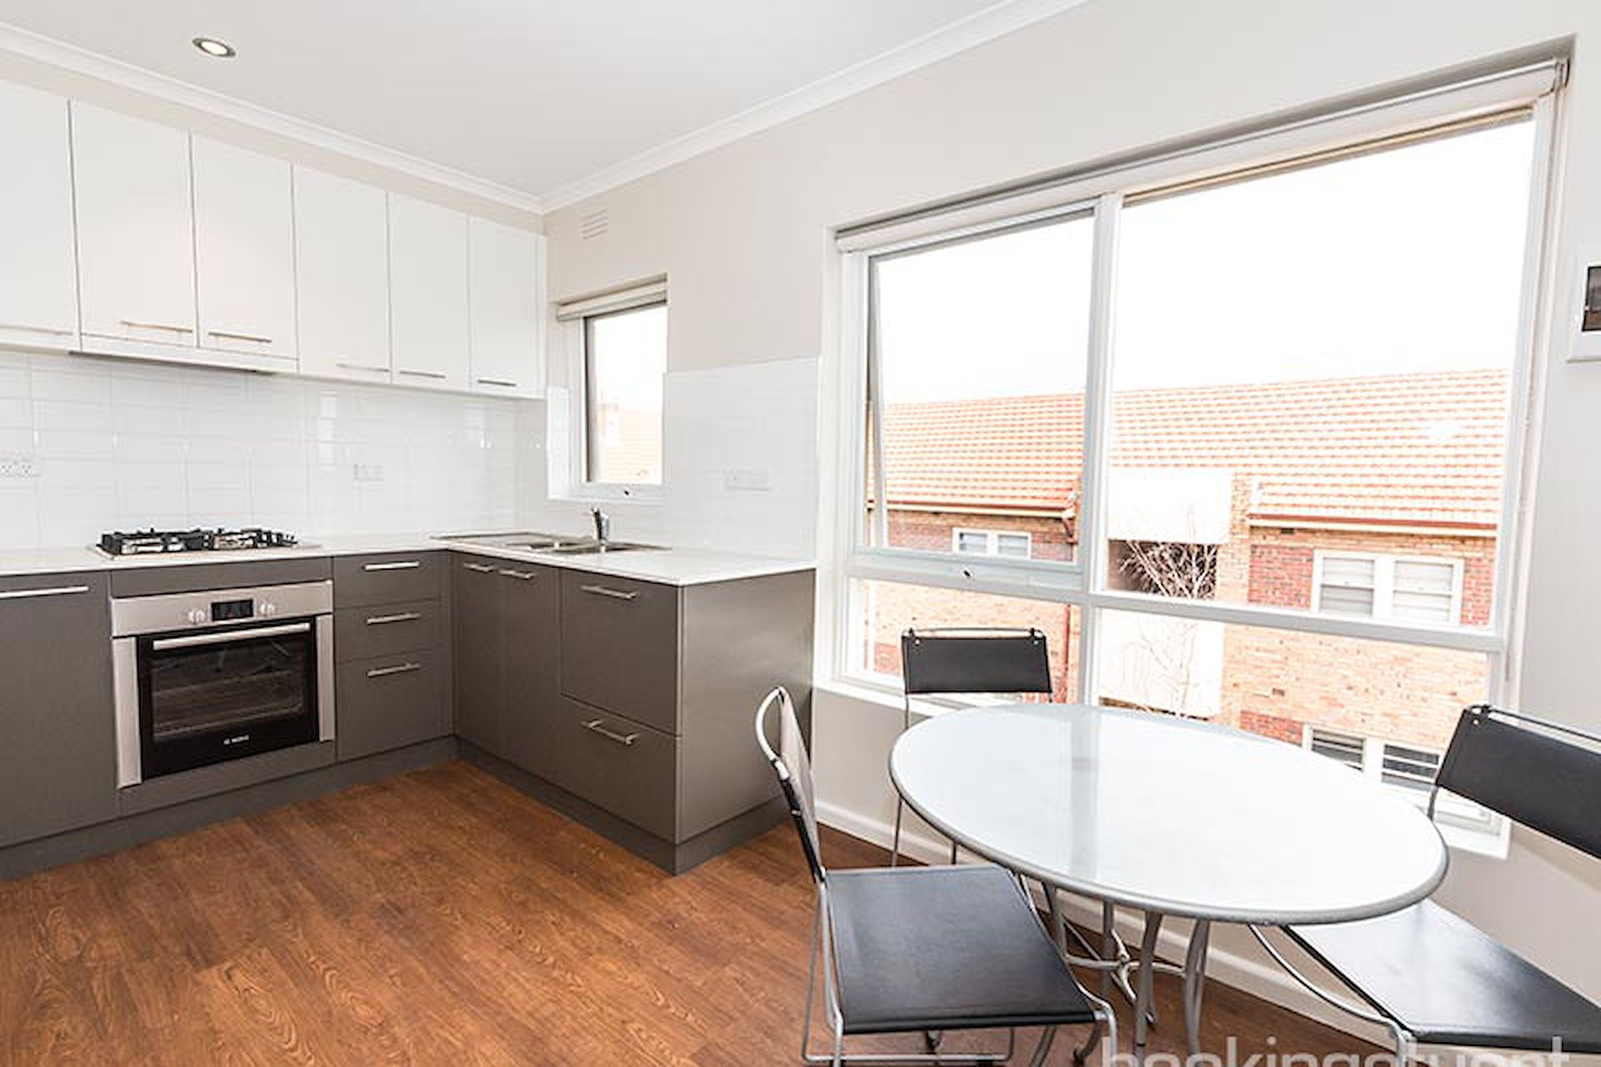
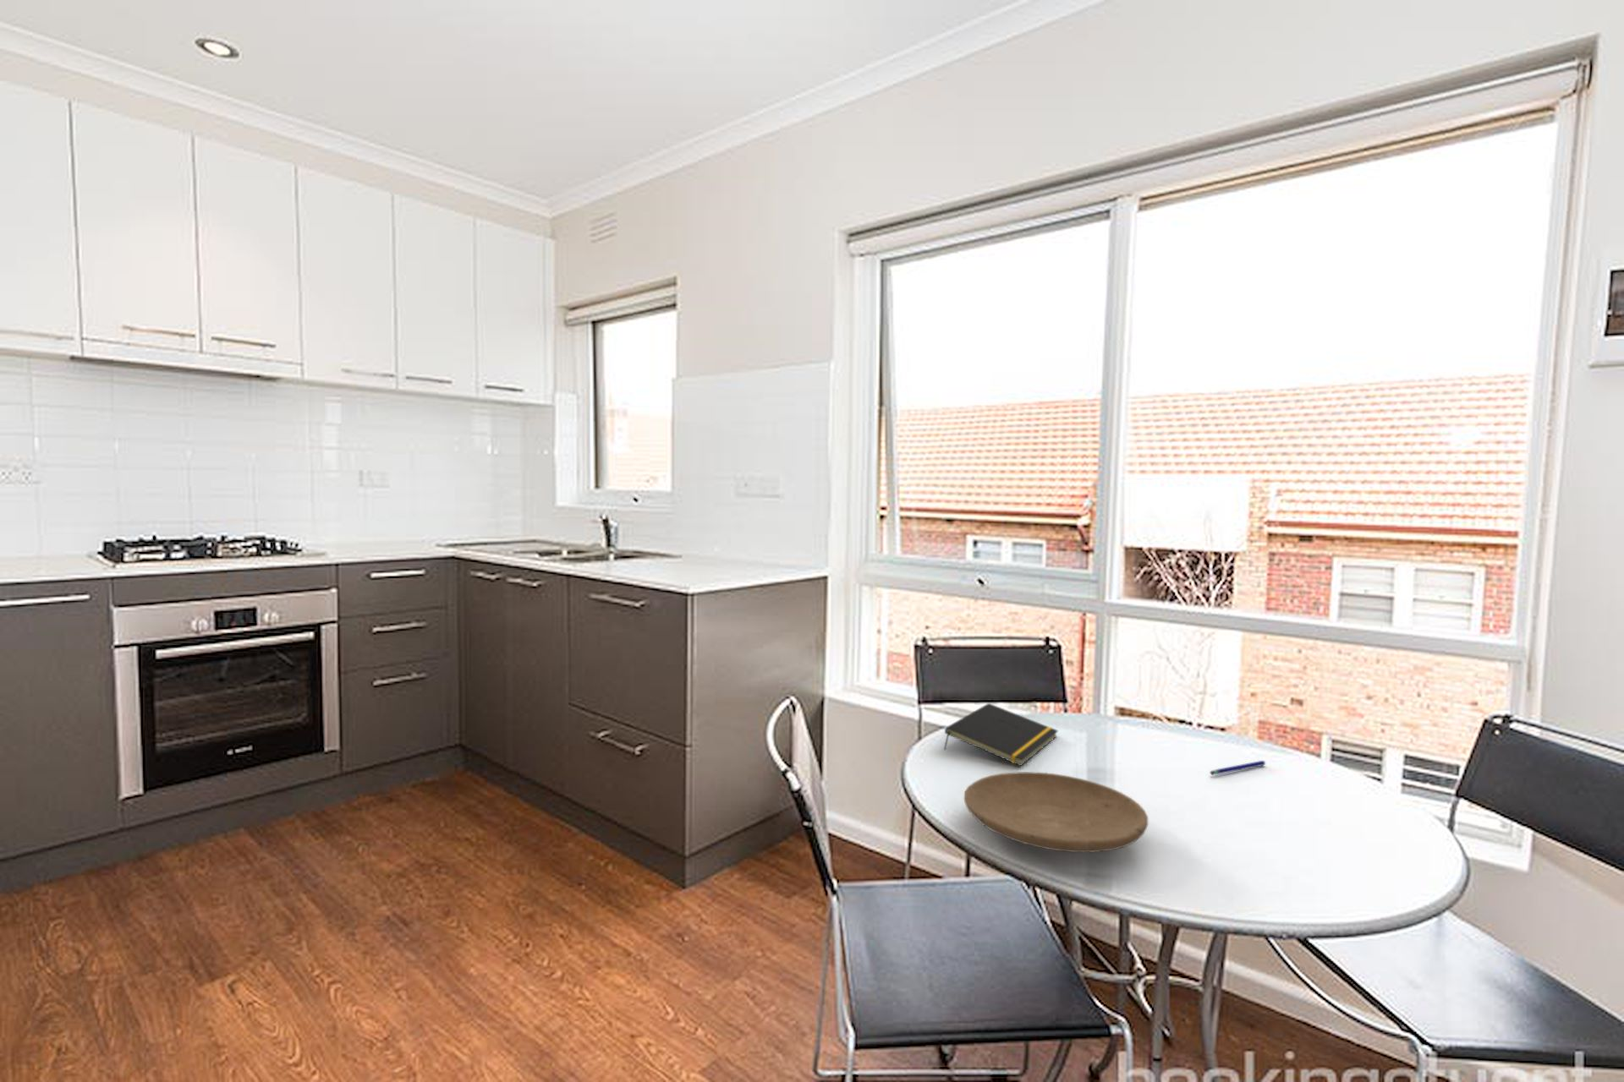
+ plate (1052, 816)
+ notepad (1003, 732)
+ pen (1237, 768)
